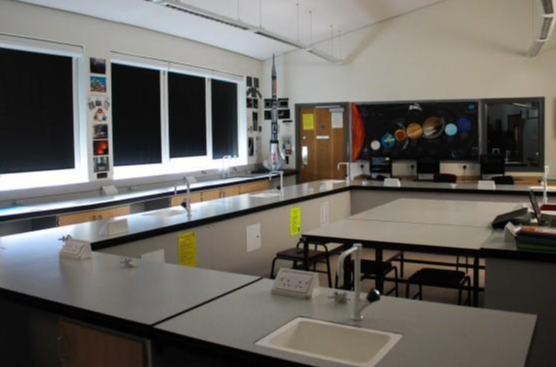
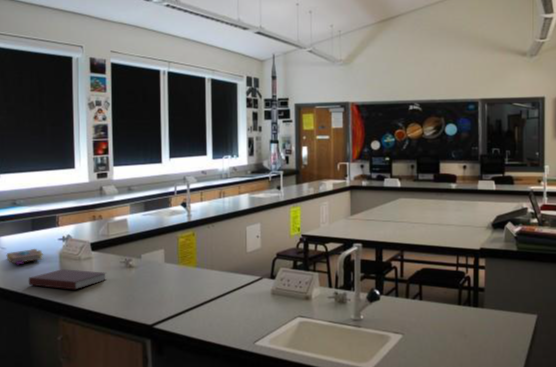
+ notebook (68, 278)
+ book (26, 255)
